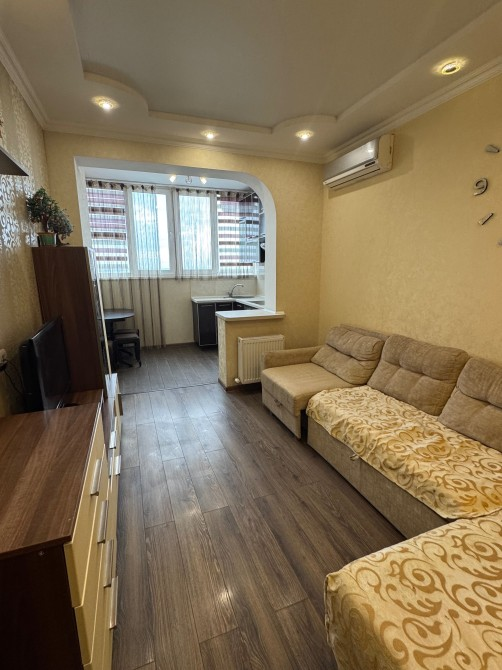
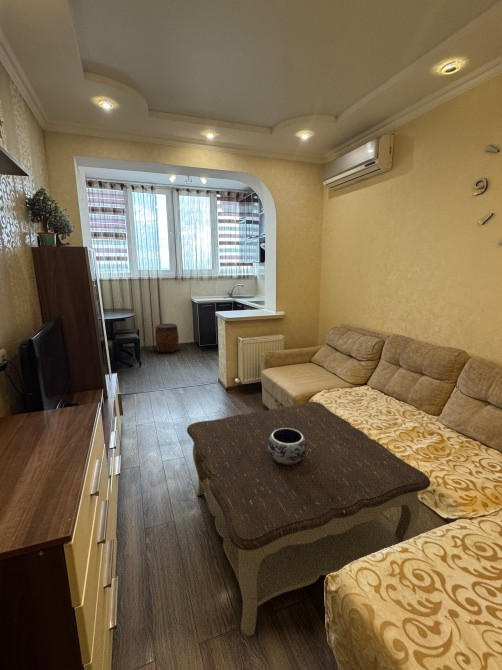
+ coffee table (290, 485)
+ stool (167, 337)
+ decorative bowl (287, 445)
